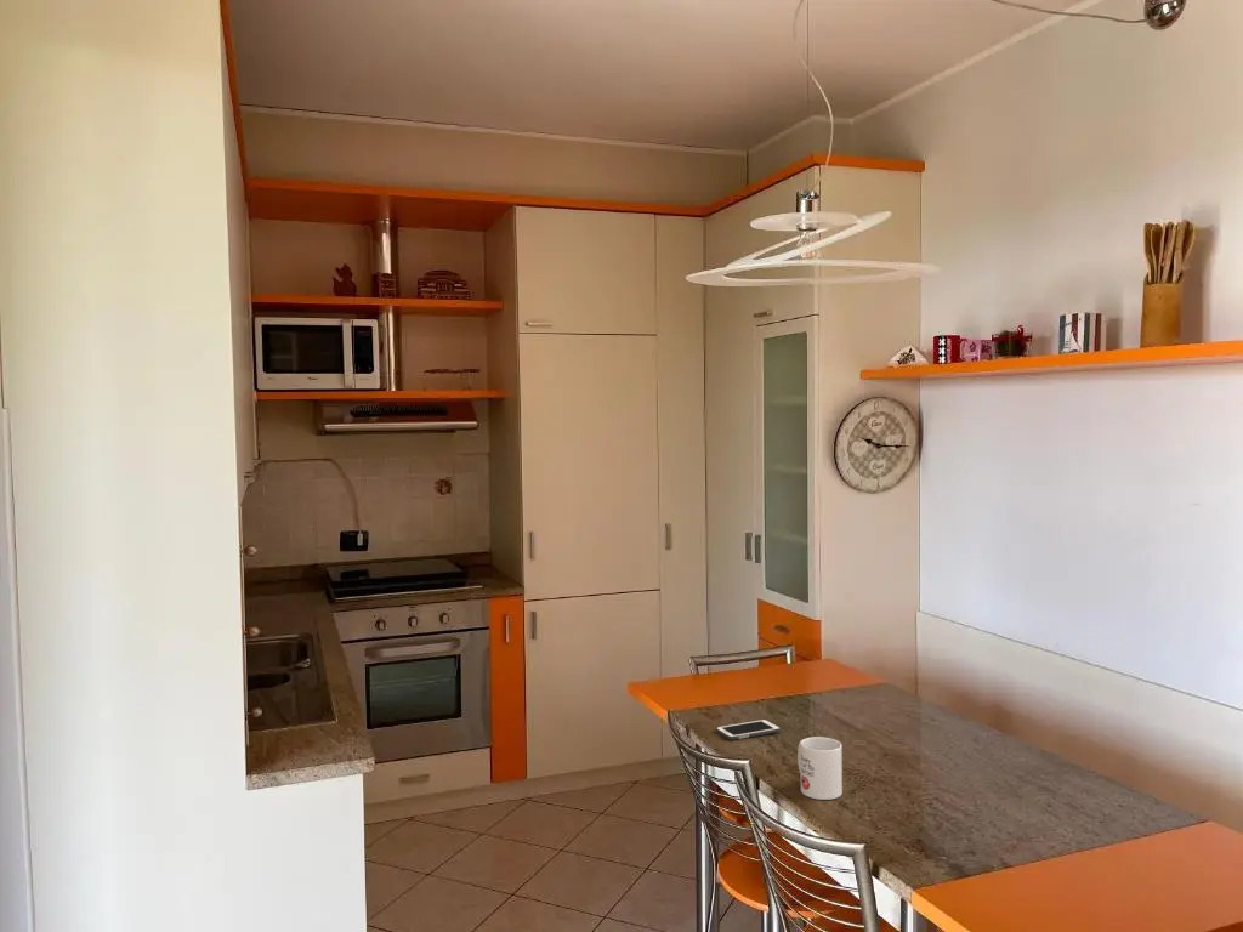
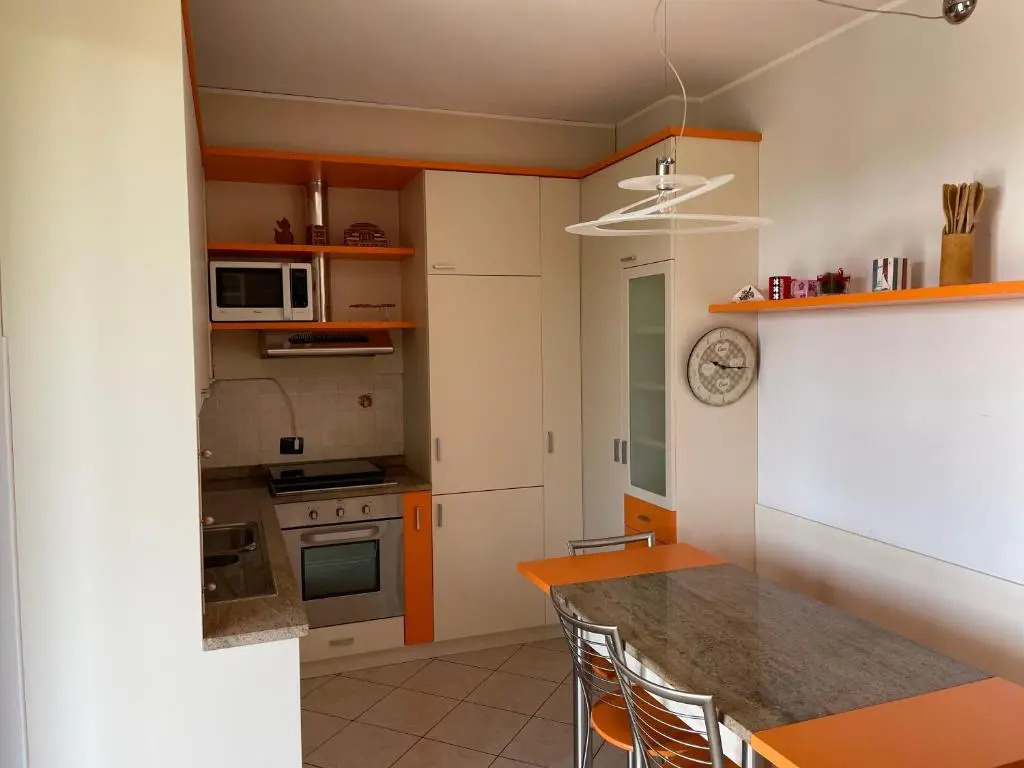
- cell phone (748, 729)
- mug (816, 763)
